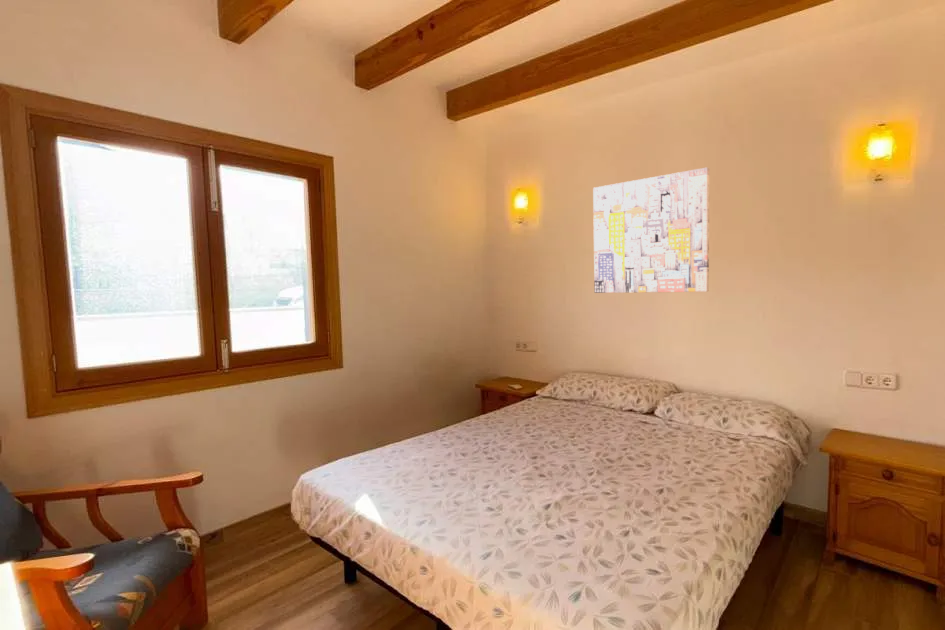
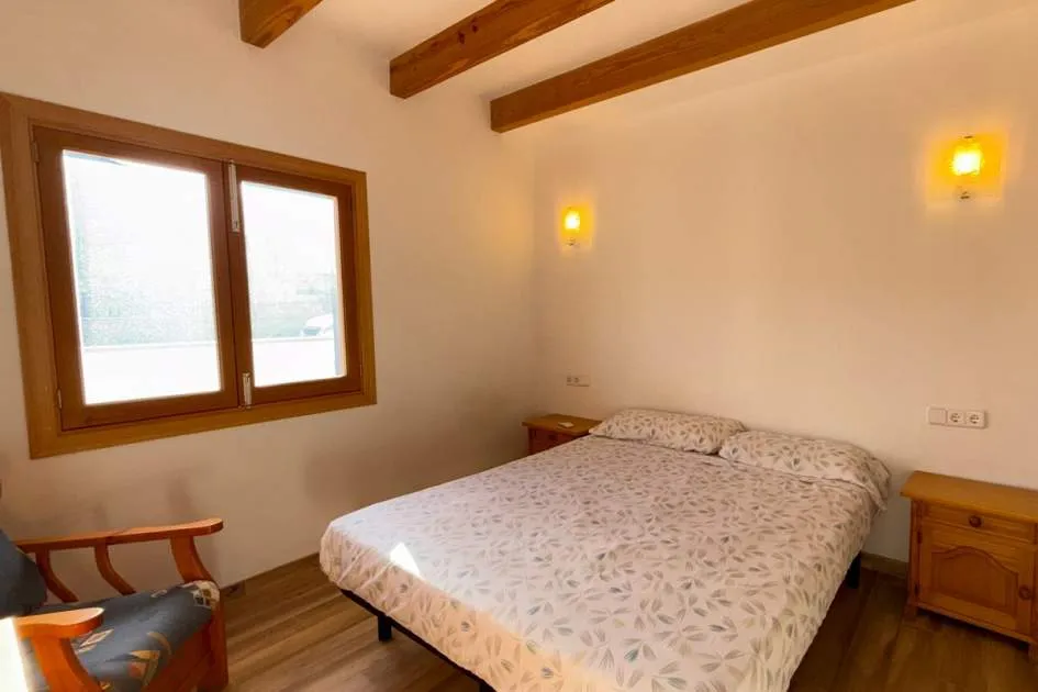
- wall art (646, 235)
